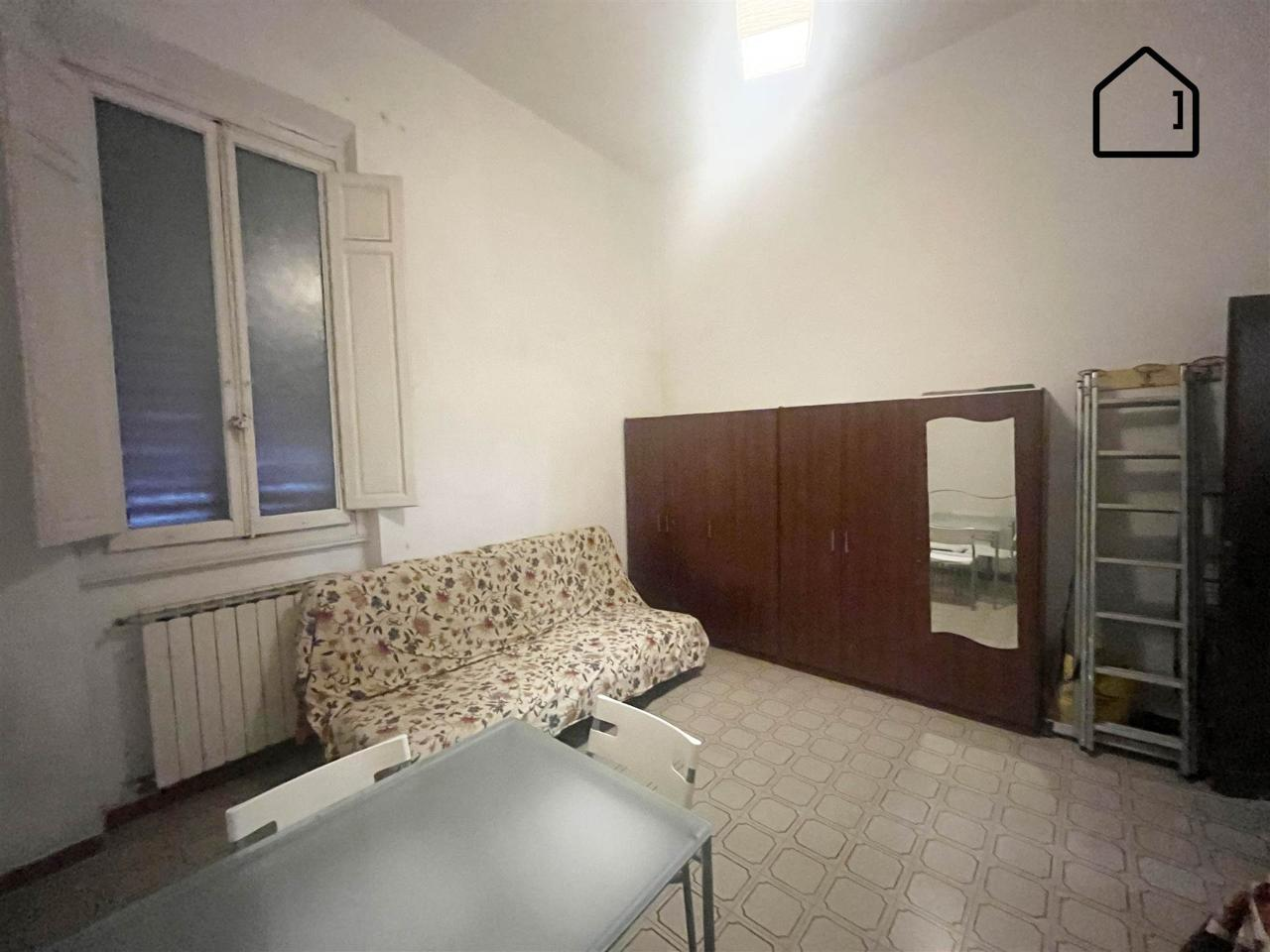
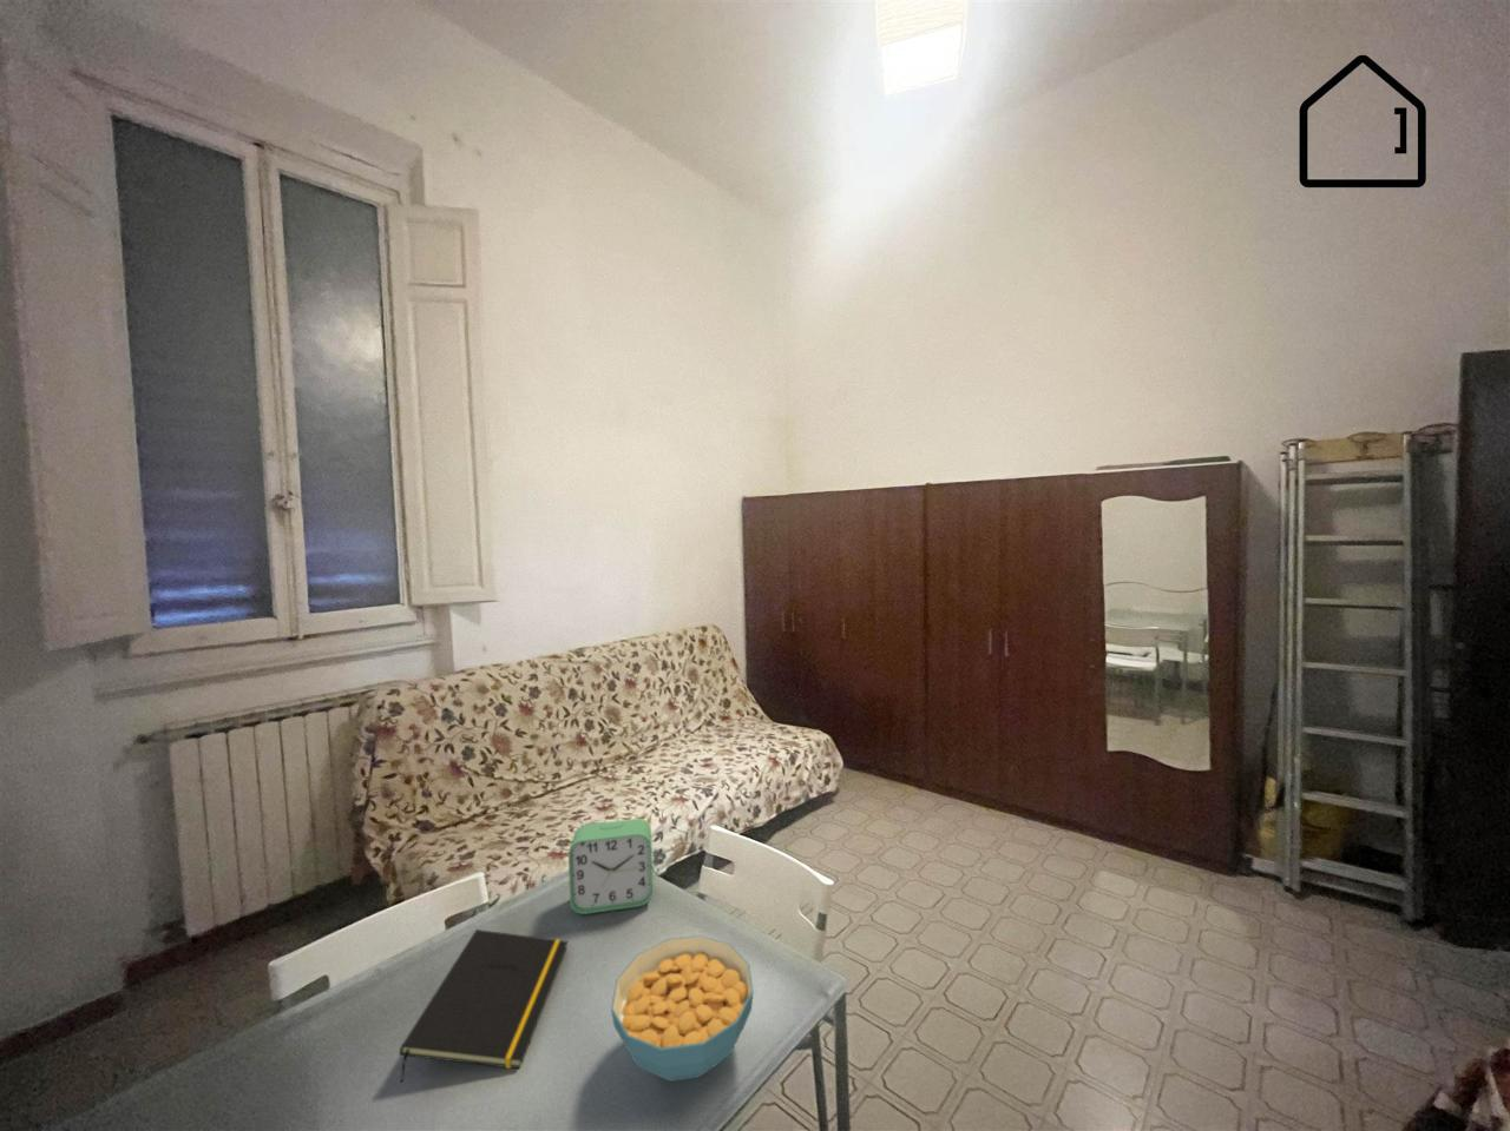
+ alarm clock (612, 864)
+ notepad (495, 990)
+ cereal bowl (684, 1018)
